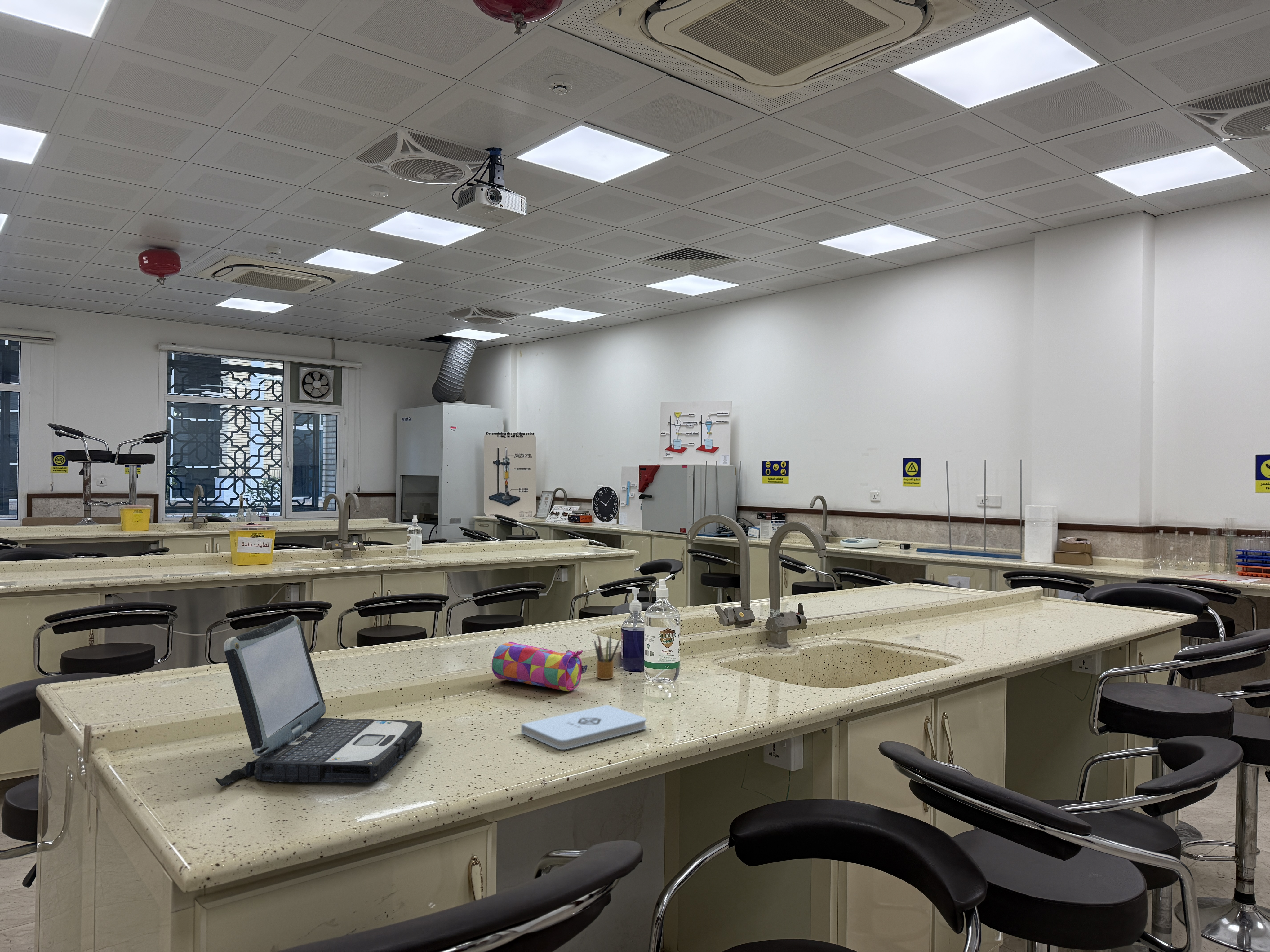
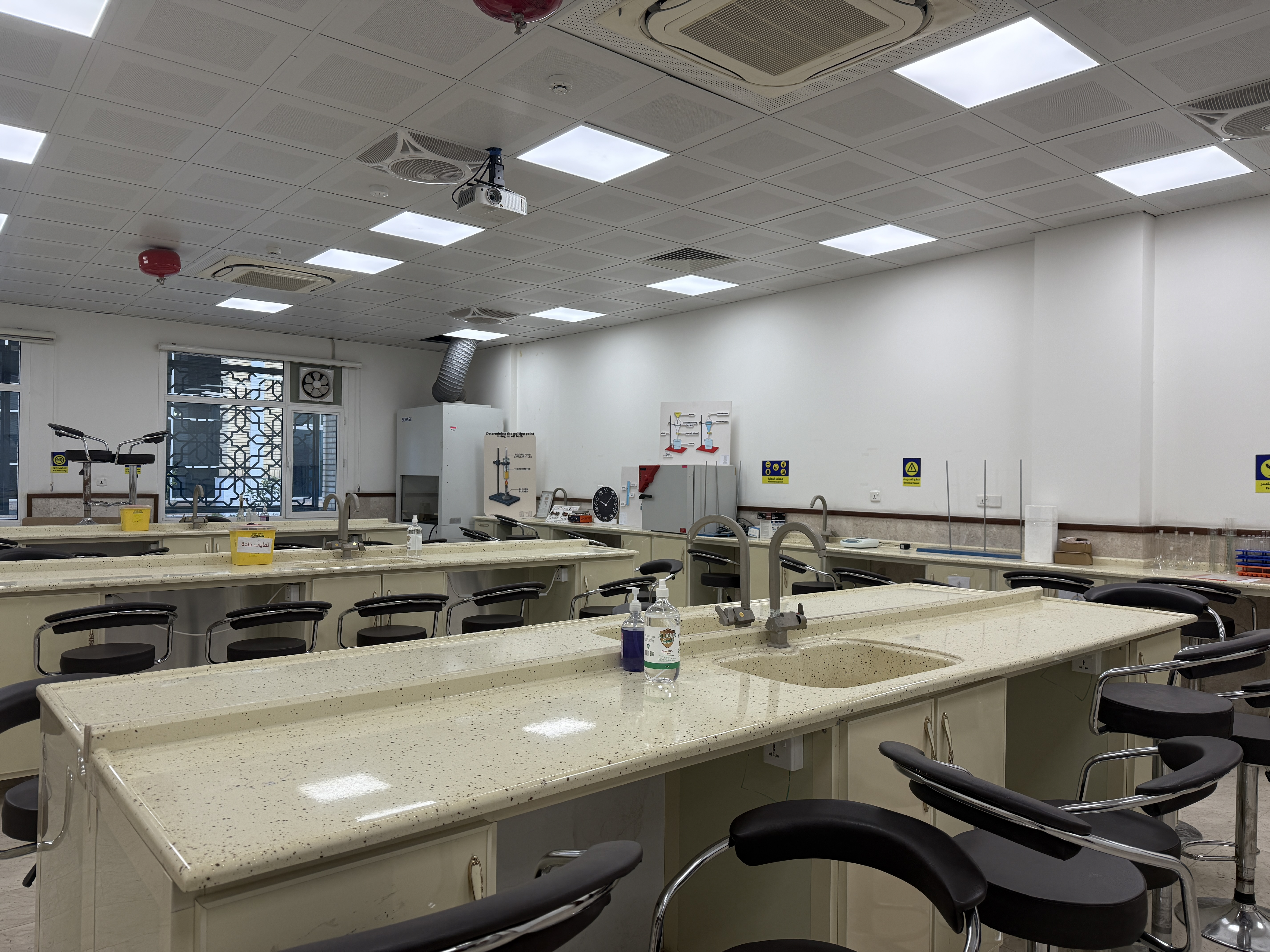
- pencil box (606, 656)
- pencil case (539, 665)
- notepad (586, 726)
- laptop (322, 694)
